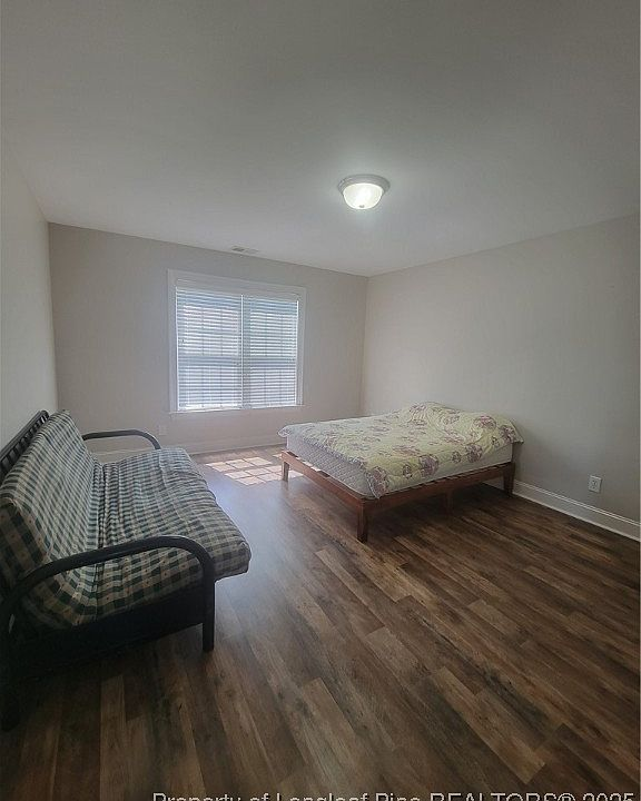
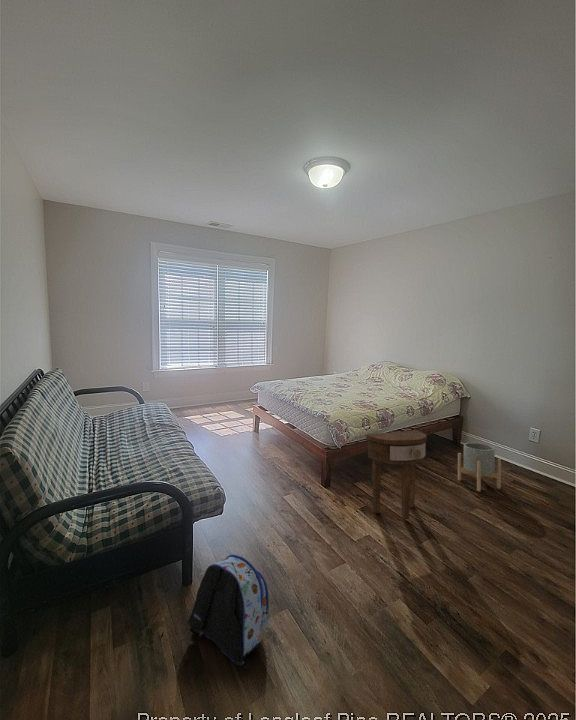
+ side table (401, 471)
+ backpack (234, 599)
+ planter (478, 465)
